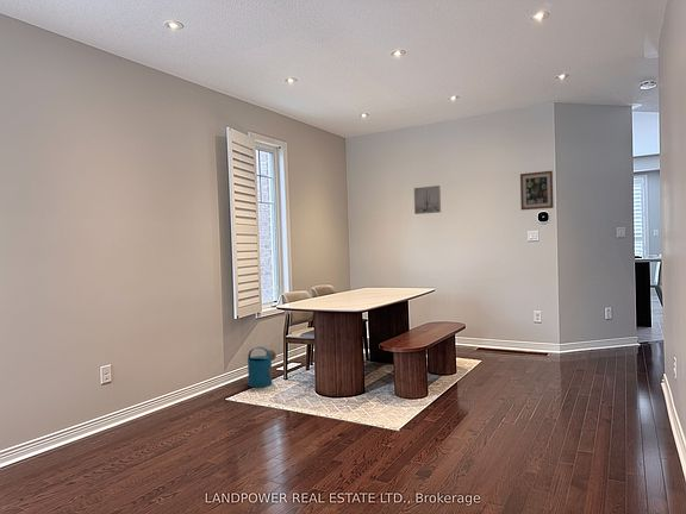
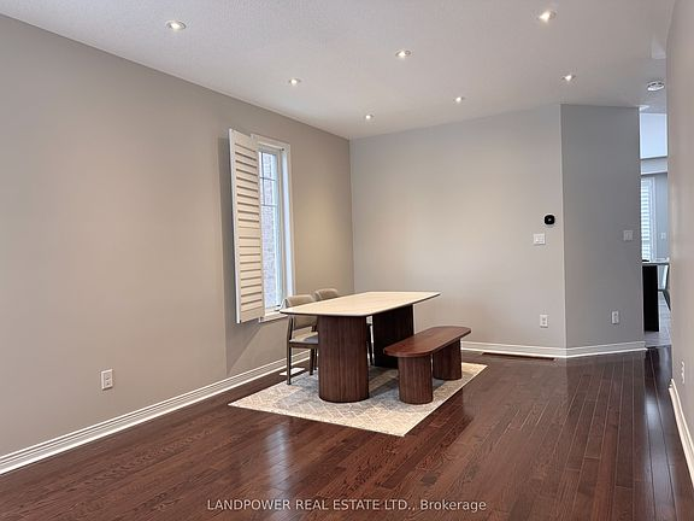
- wall art (536, 190)
- watering can (263, 363)
- wall art (426, 200)
